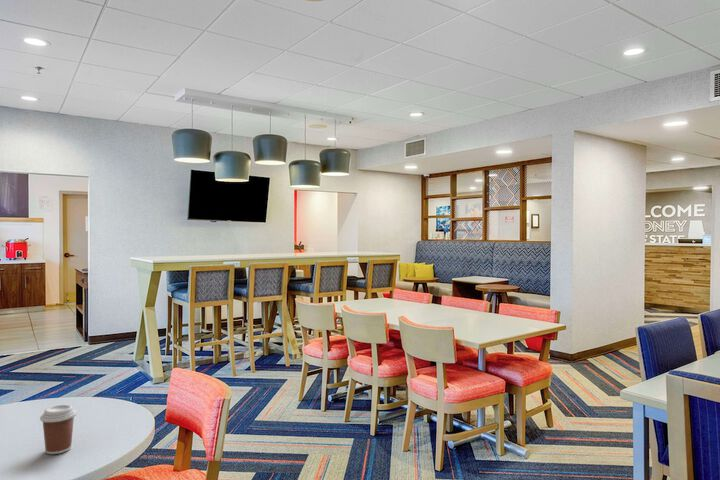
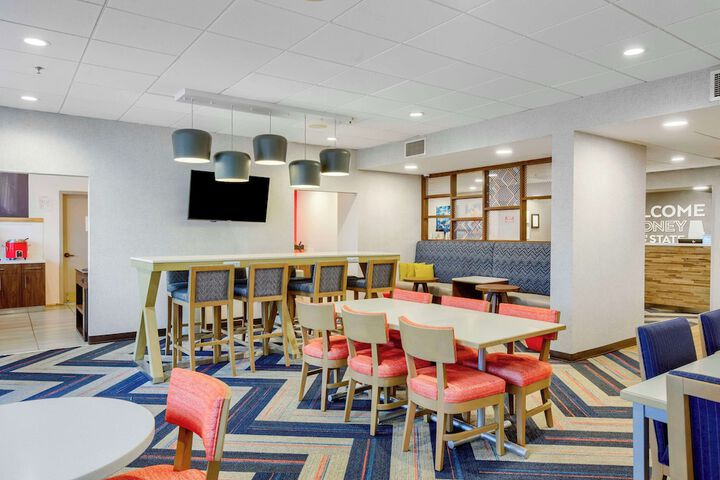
- coffee cup (58, 428)
